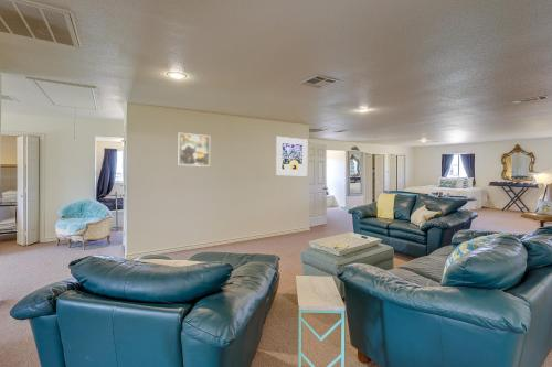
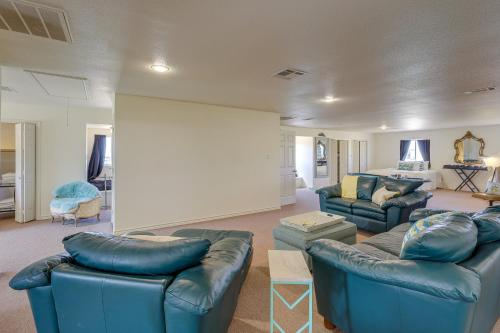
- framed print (194, 150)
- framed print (291, 156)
